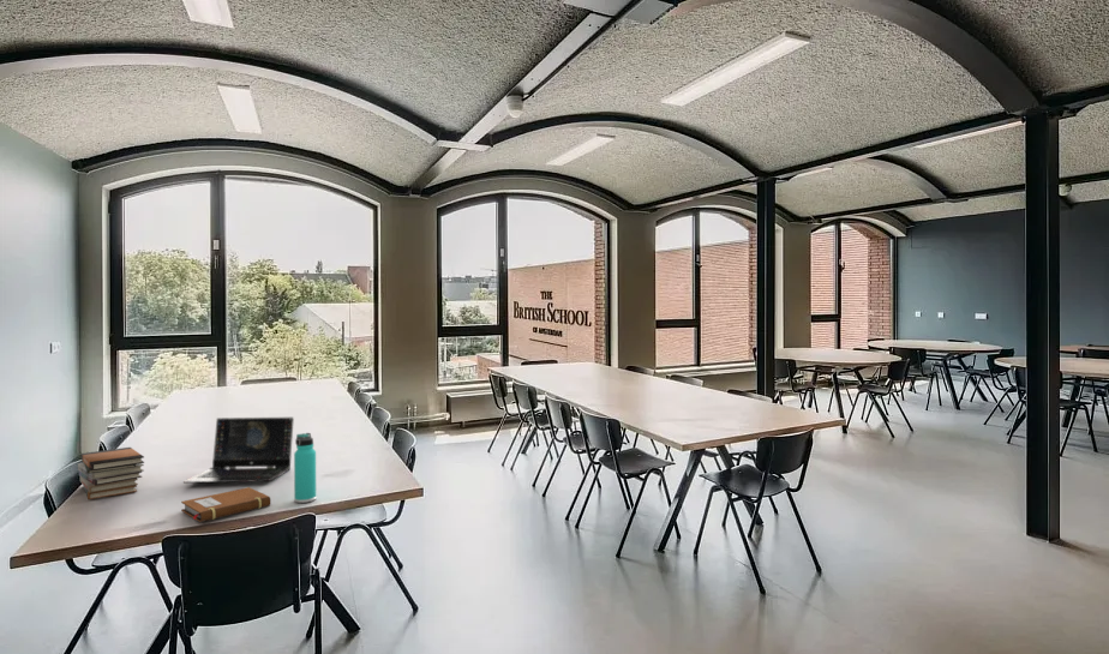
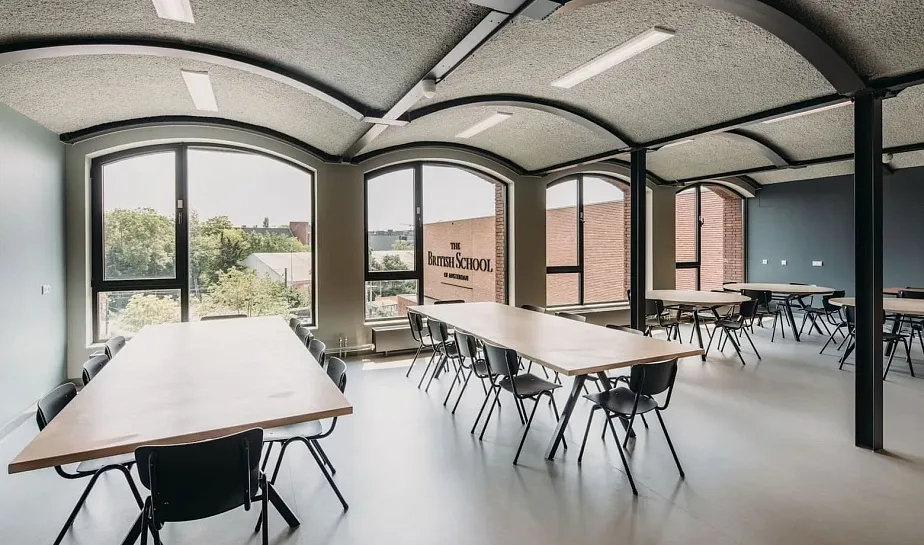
- book stack (110, 472)
- thermos bottle (305, 466)
- laptop computer (241, 449)
- notebook (224, 504)
